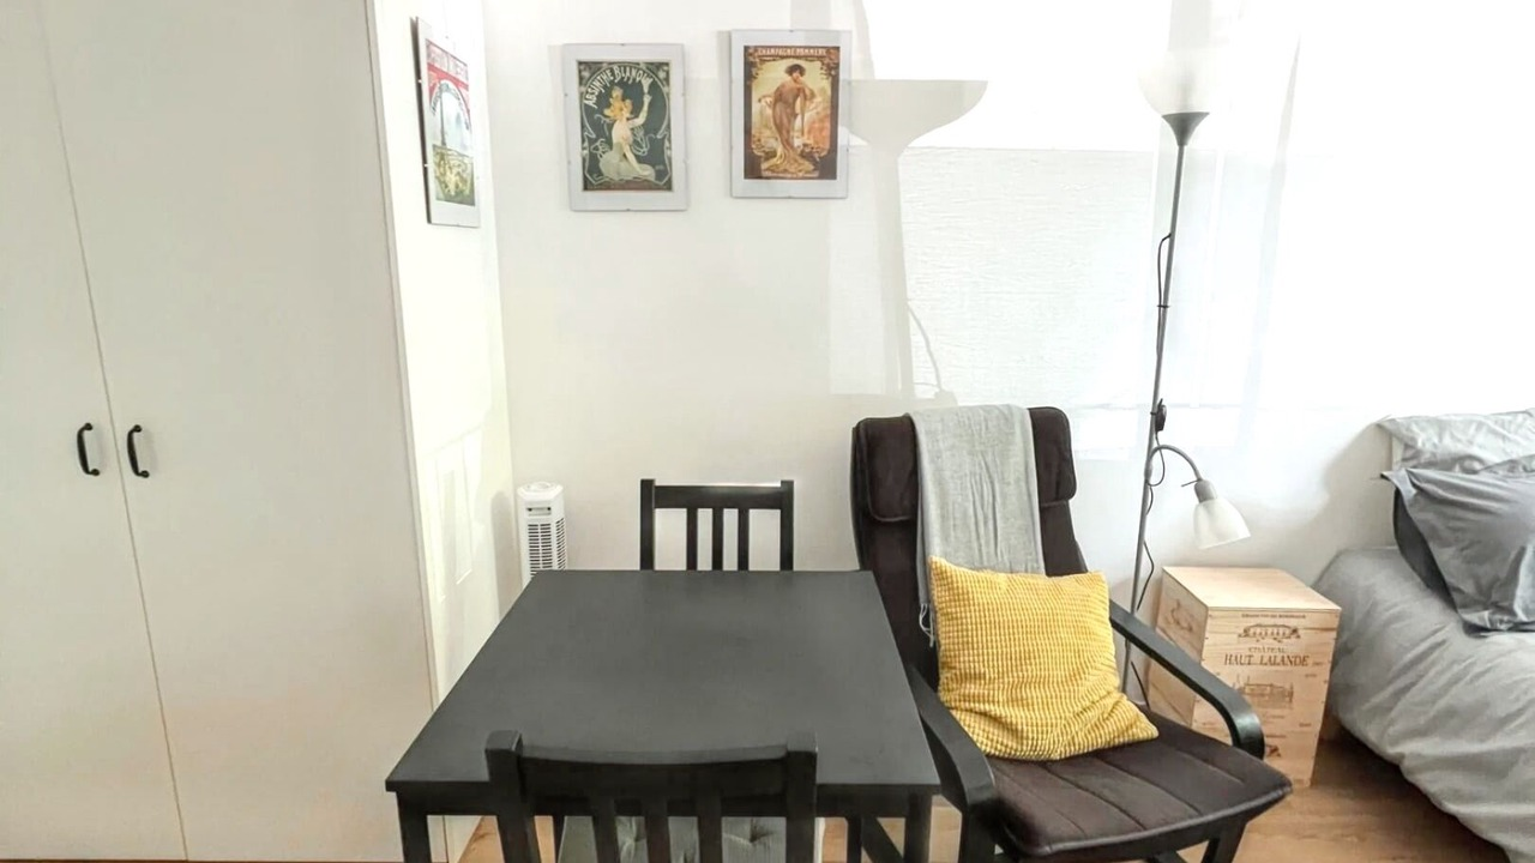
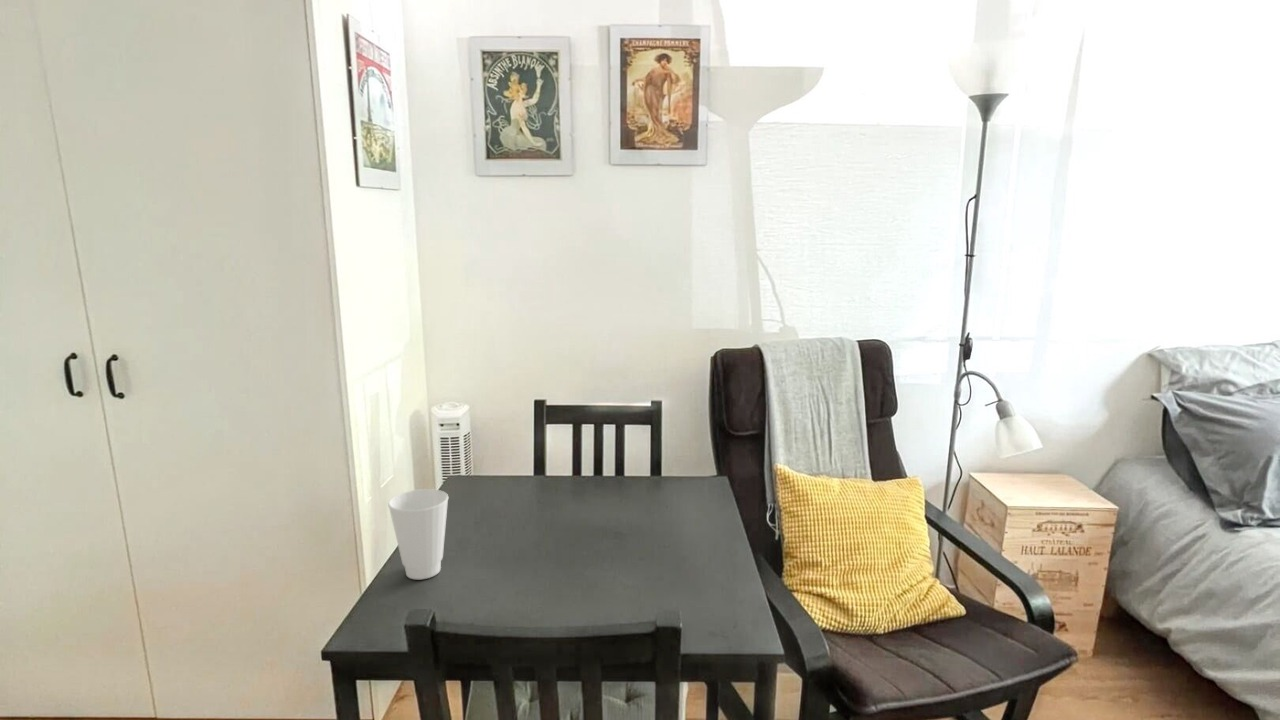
+ cup (420, 535)
